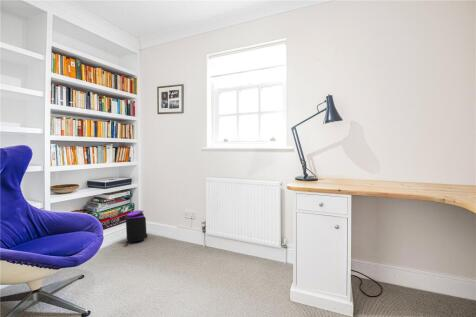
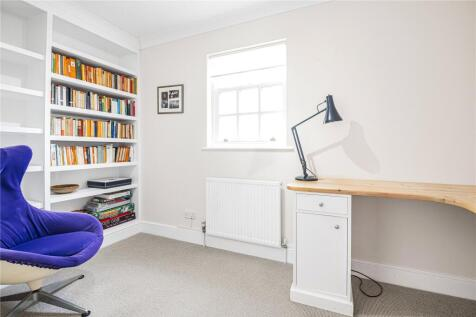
- trash can (135, 226)
